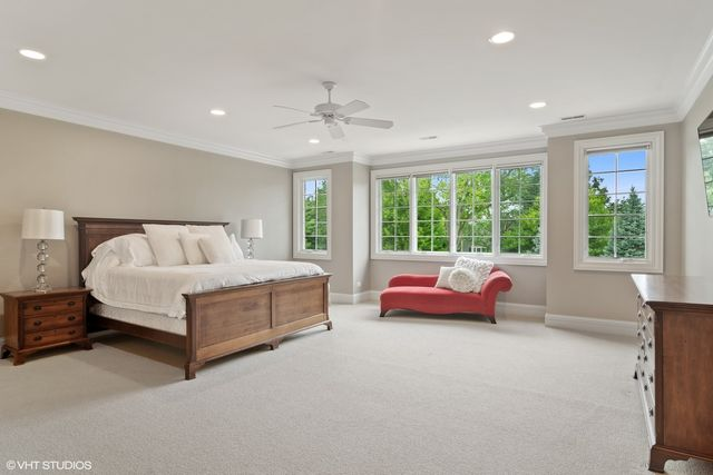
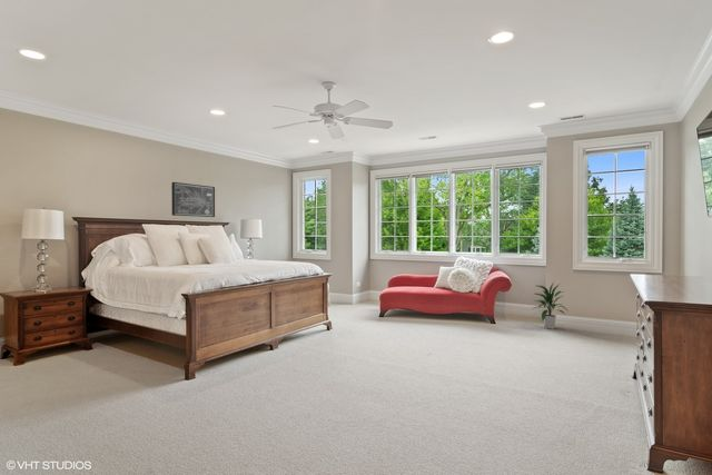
+ indoor plant (548, 304)
+ wall art (194, 200)
